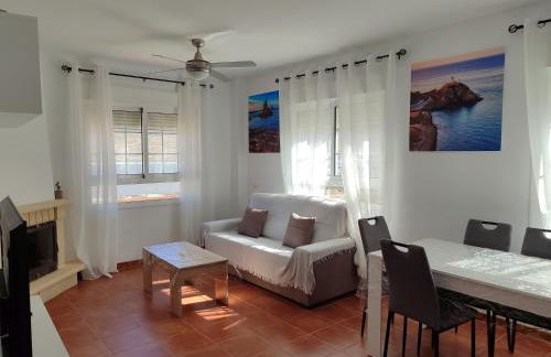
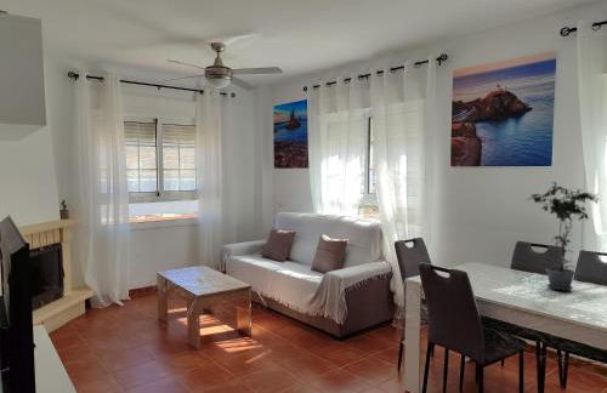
+ potted plant (562, 237)
